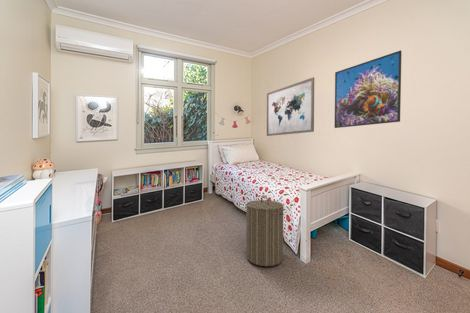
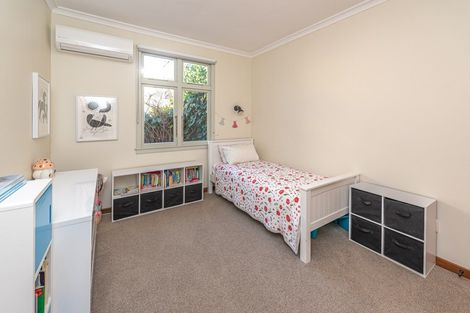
- laundry hamper (264, 226)
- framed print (363, 94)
- wall art (287, 110)
